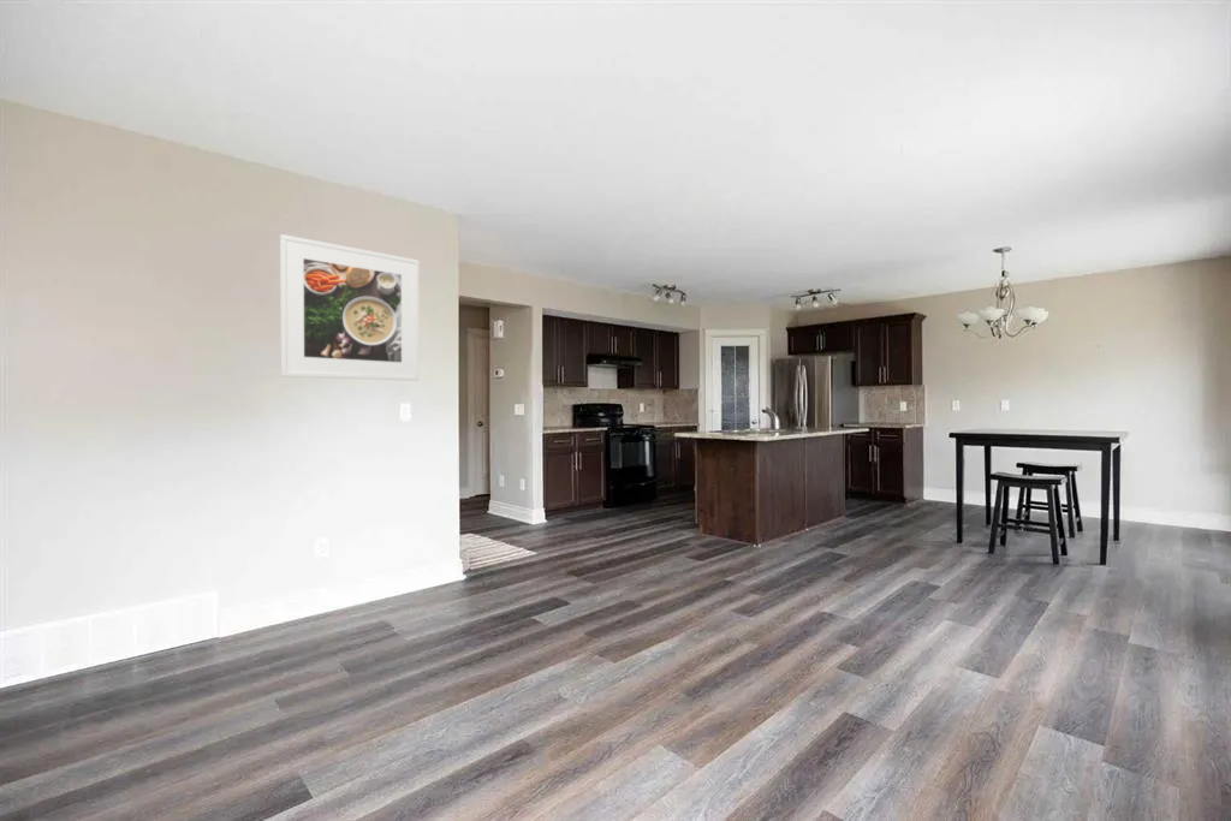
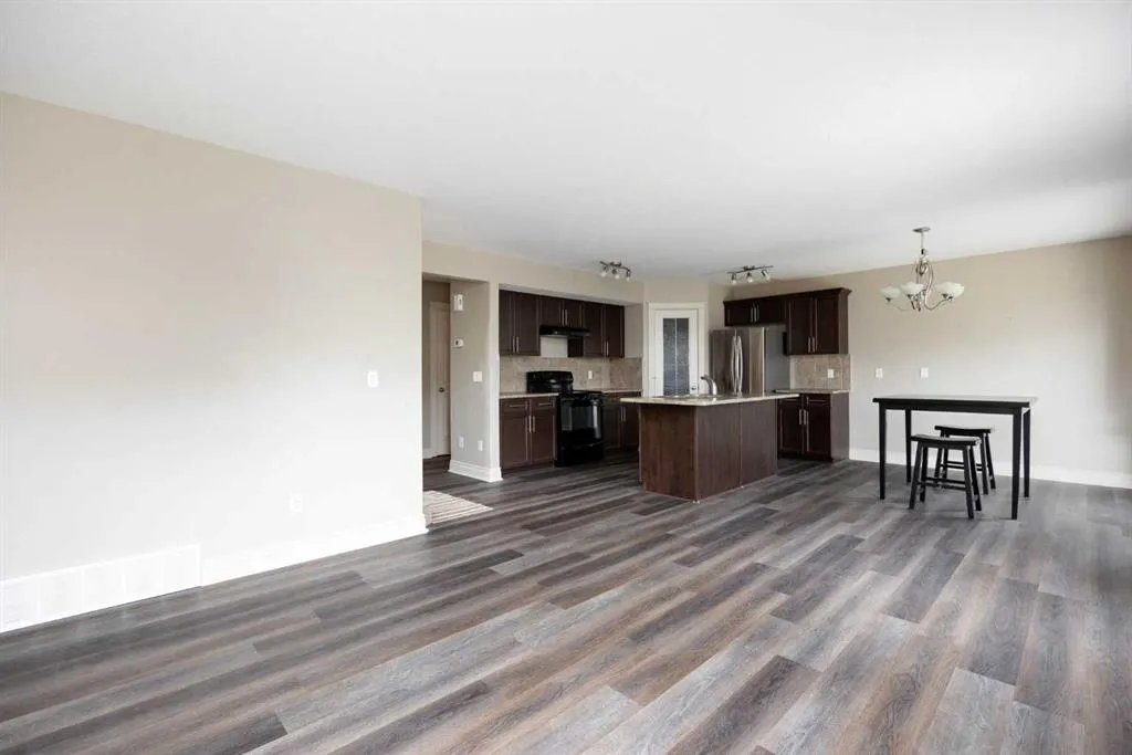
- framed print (355, 313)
